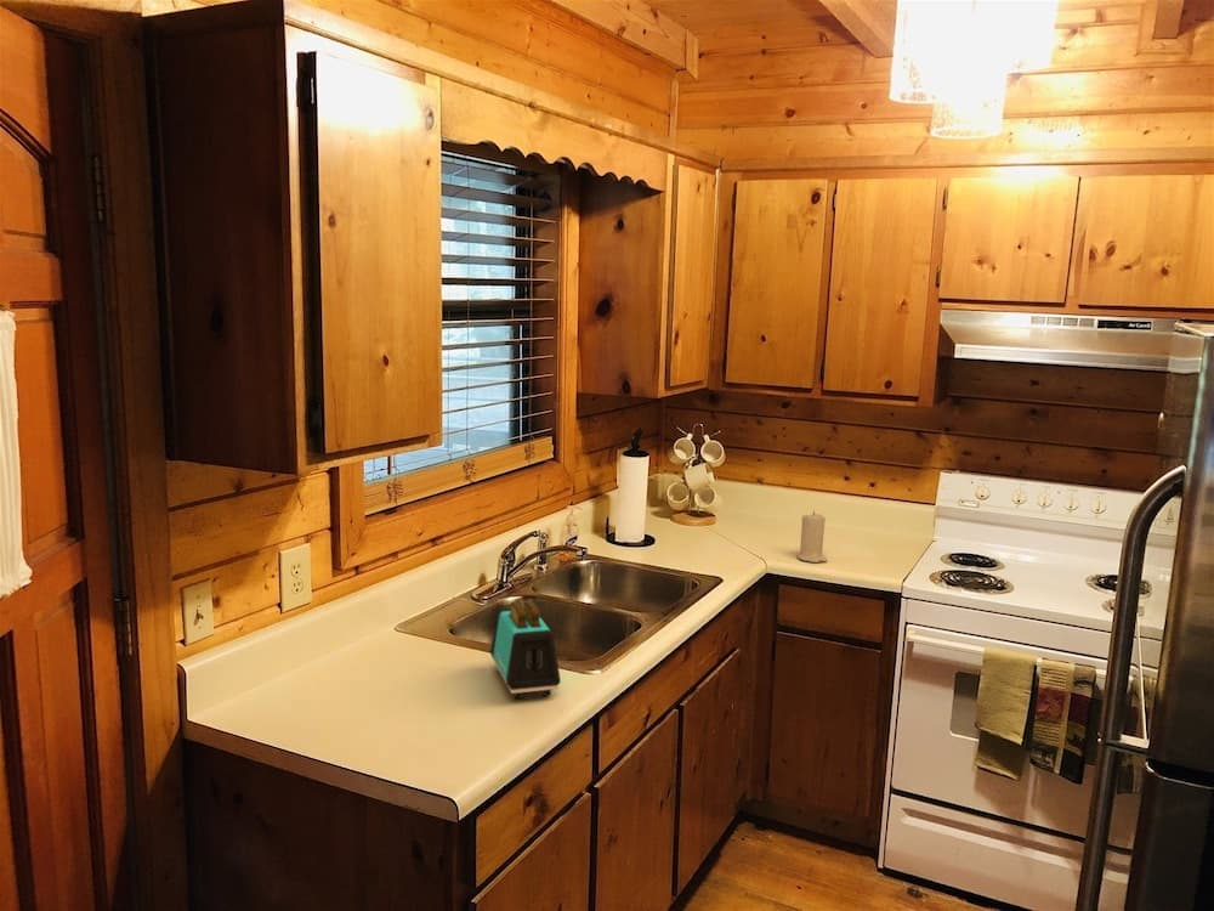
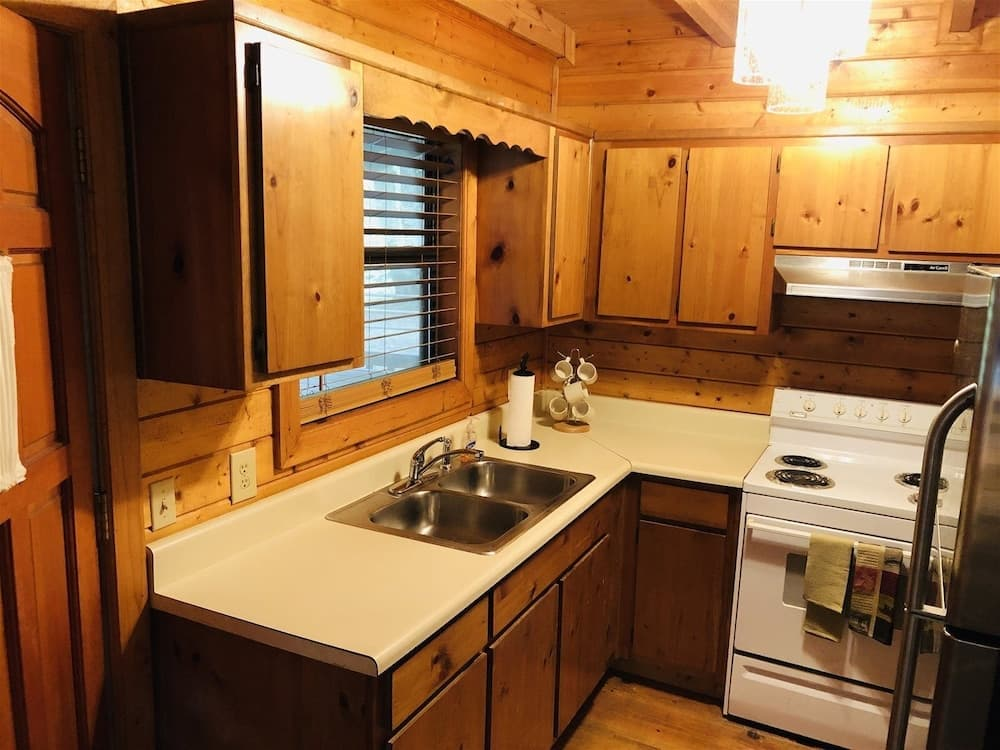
- toaster (523, 643)
- candle (812, 534)
